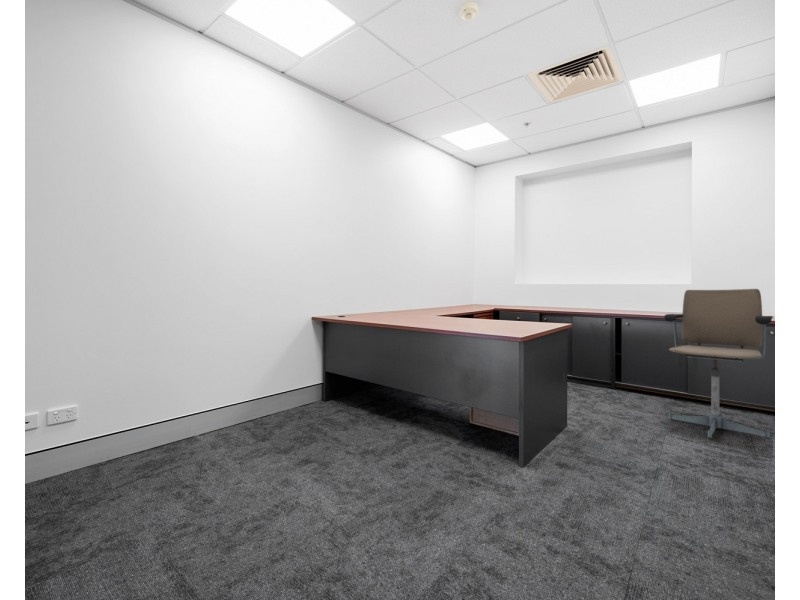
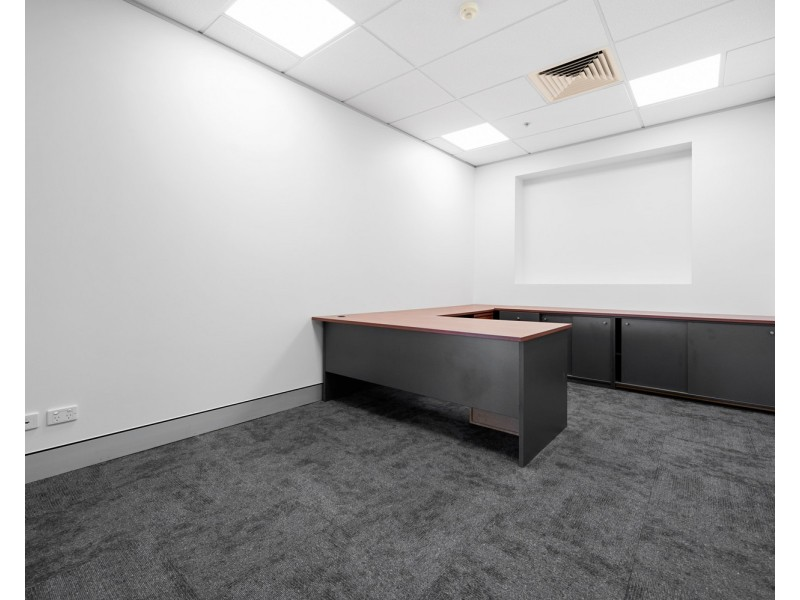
- office chair (716, 357)
